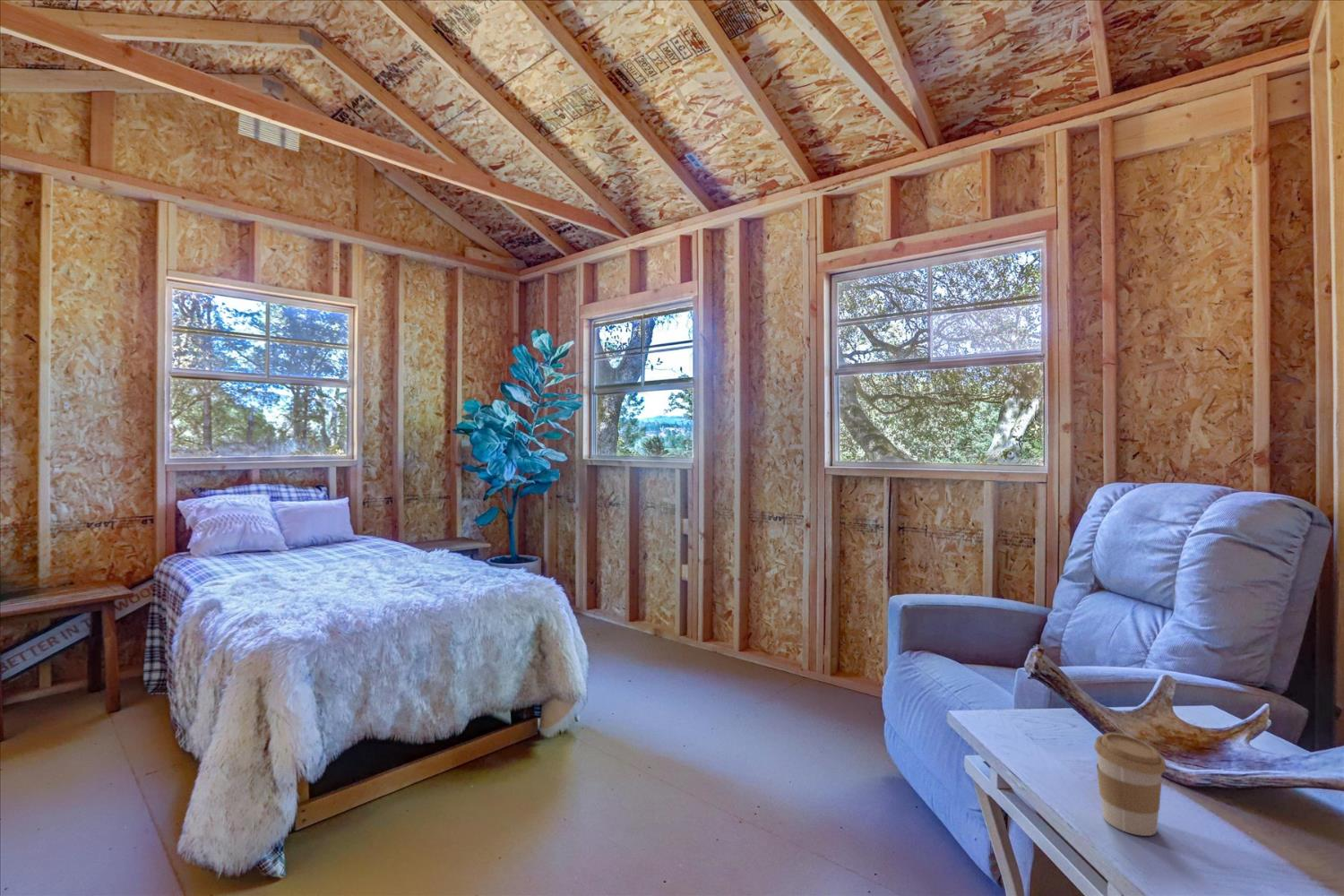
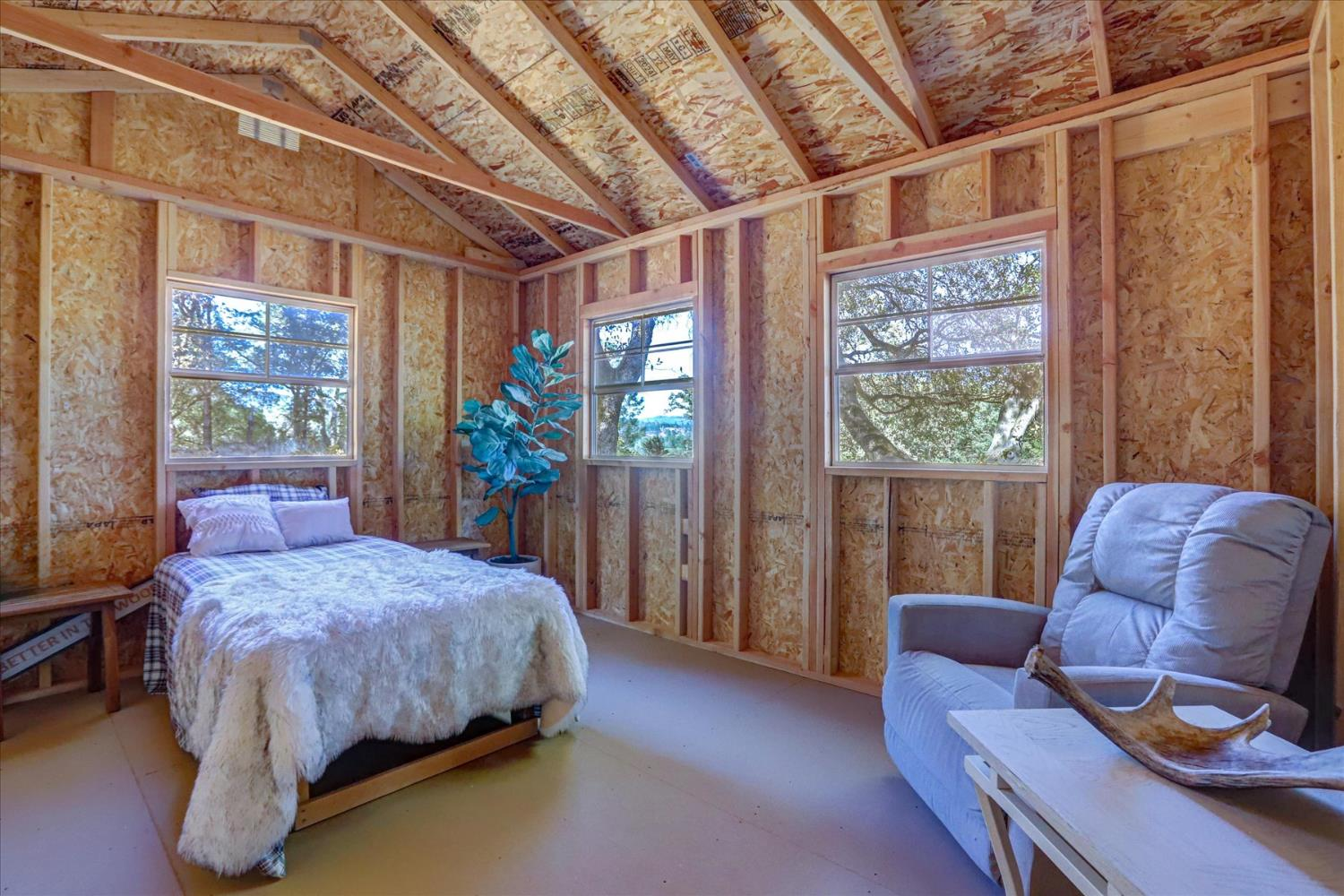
- coffee cup (1129, 781)
